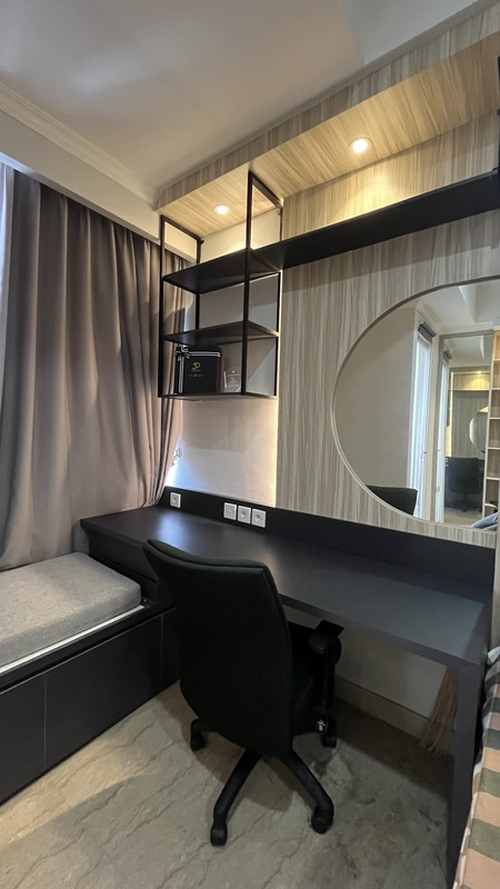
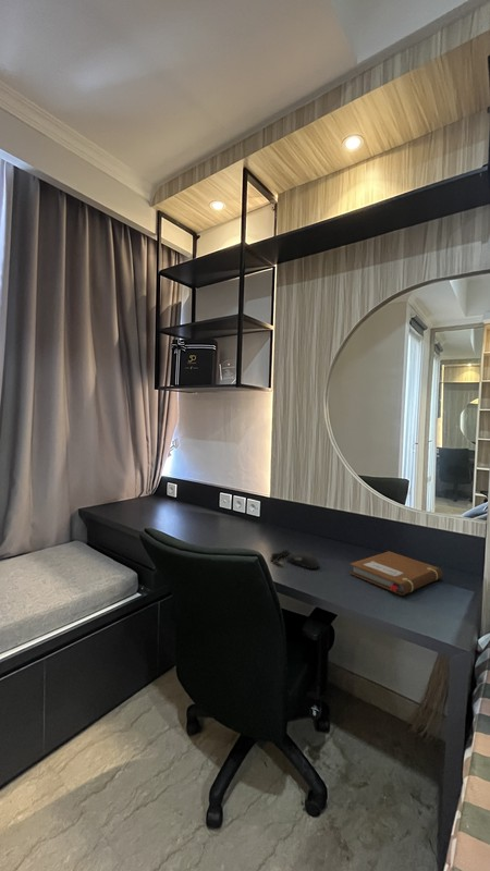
+ computer mouse (293, 557)
+ notebook (394, 572)
